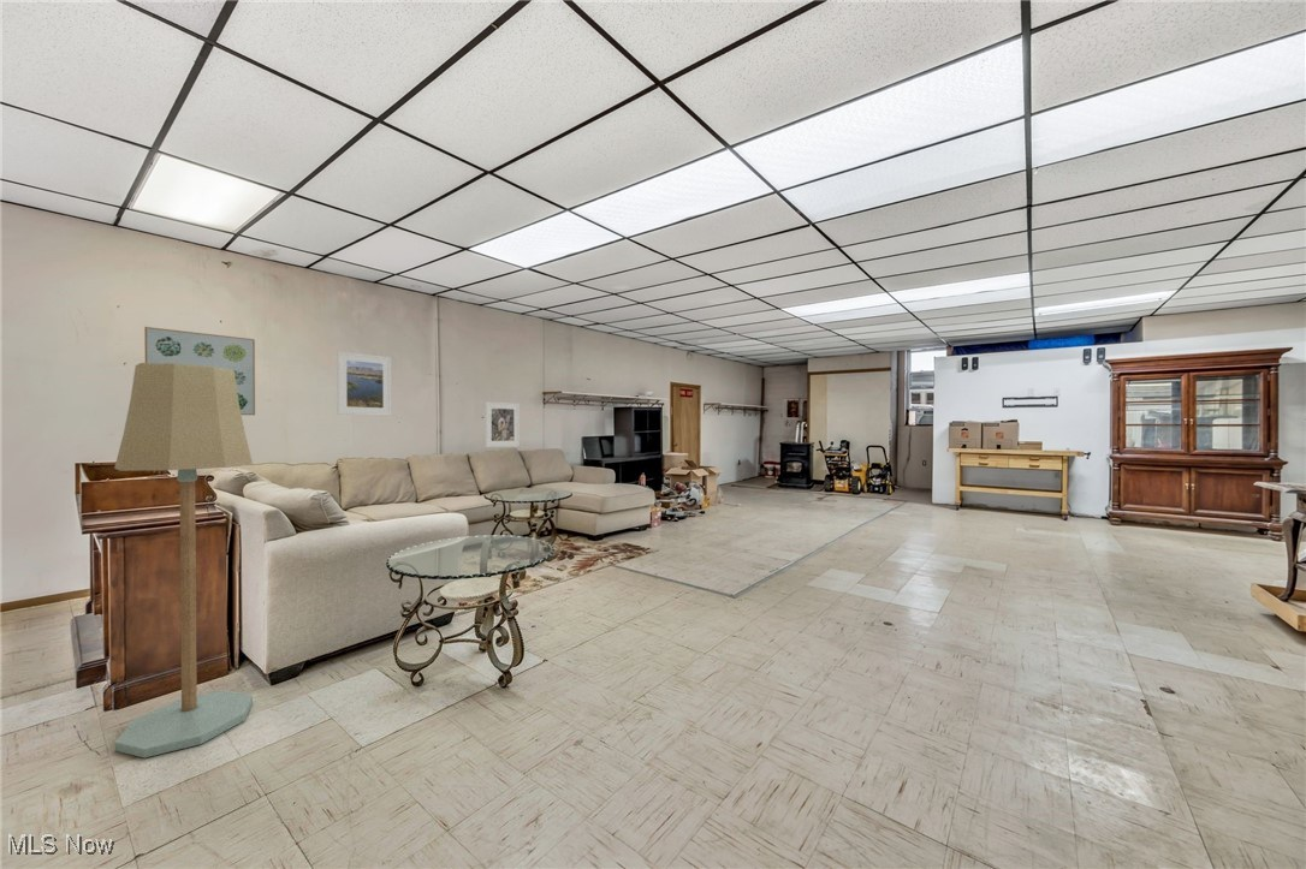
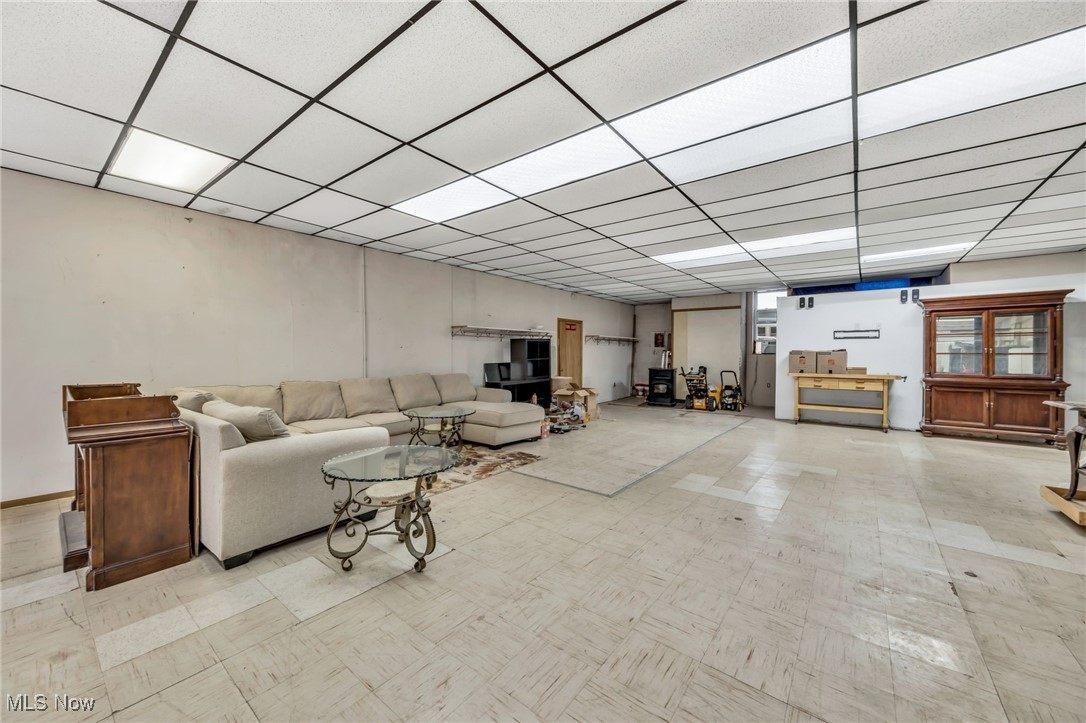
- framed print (364, 385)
- wall art (206, 365)
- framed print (503, 424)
- floor lamp (188, 546)
